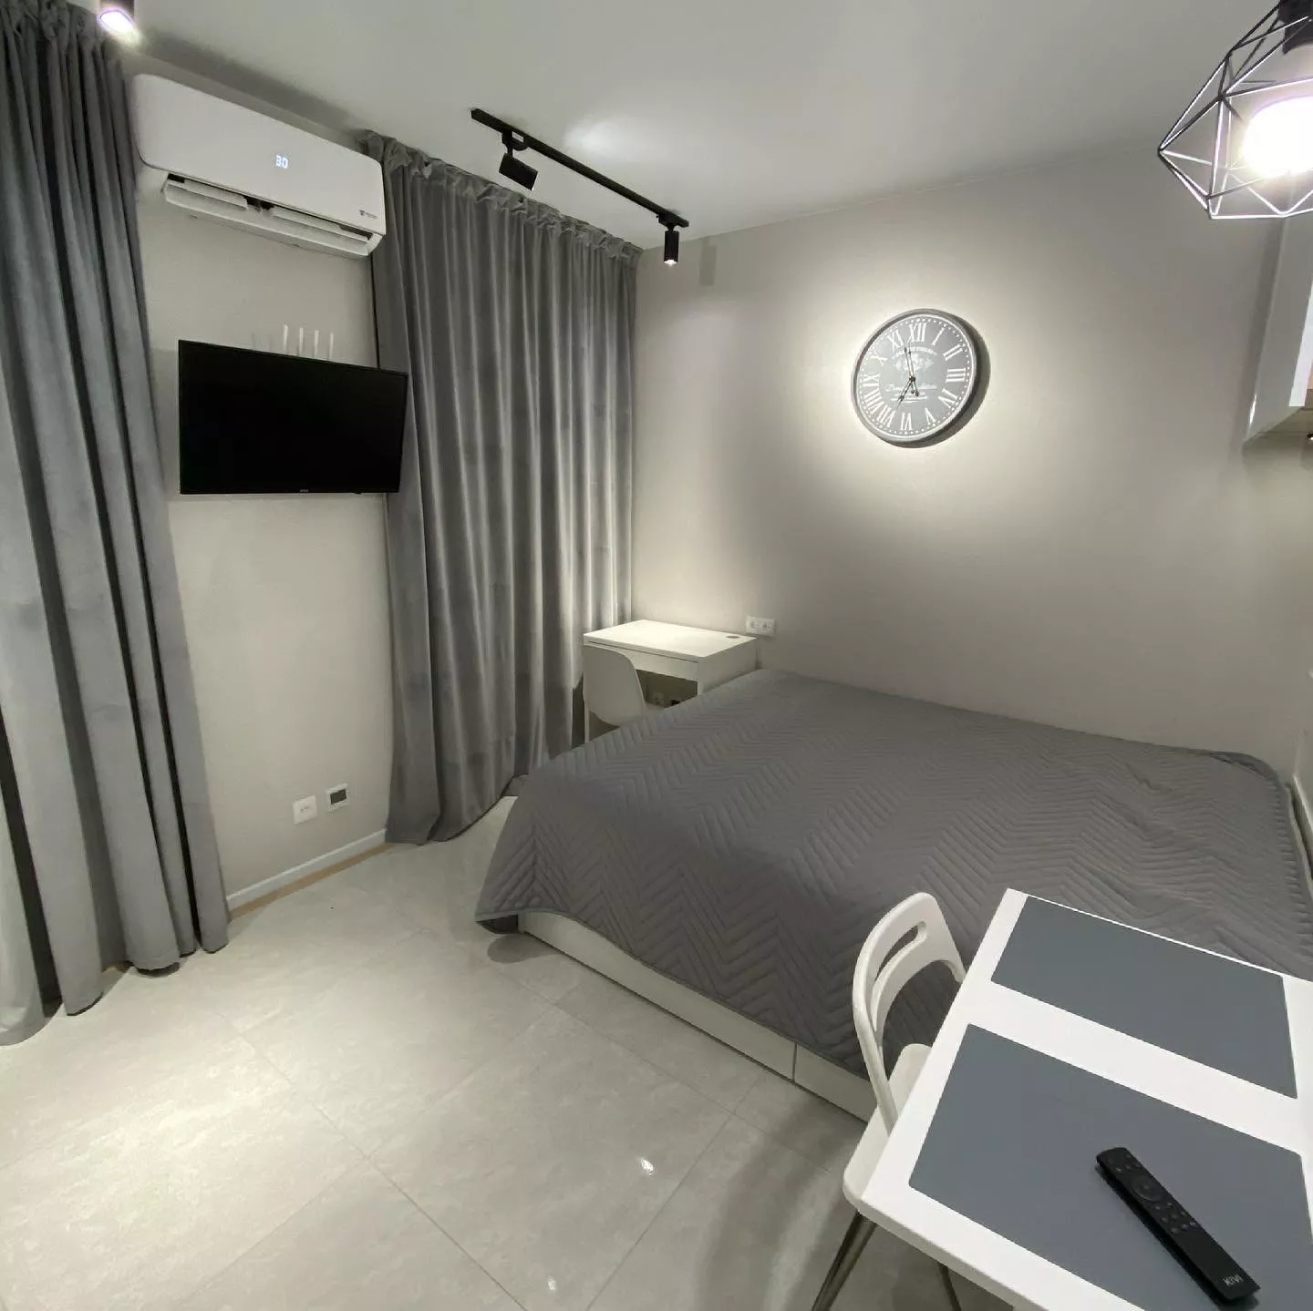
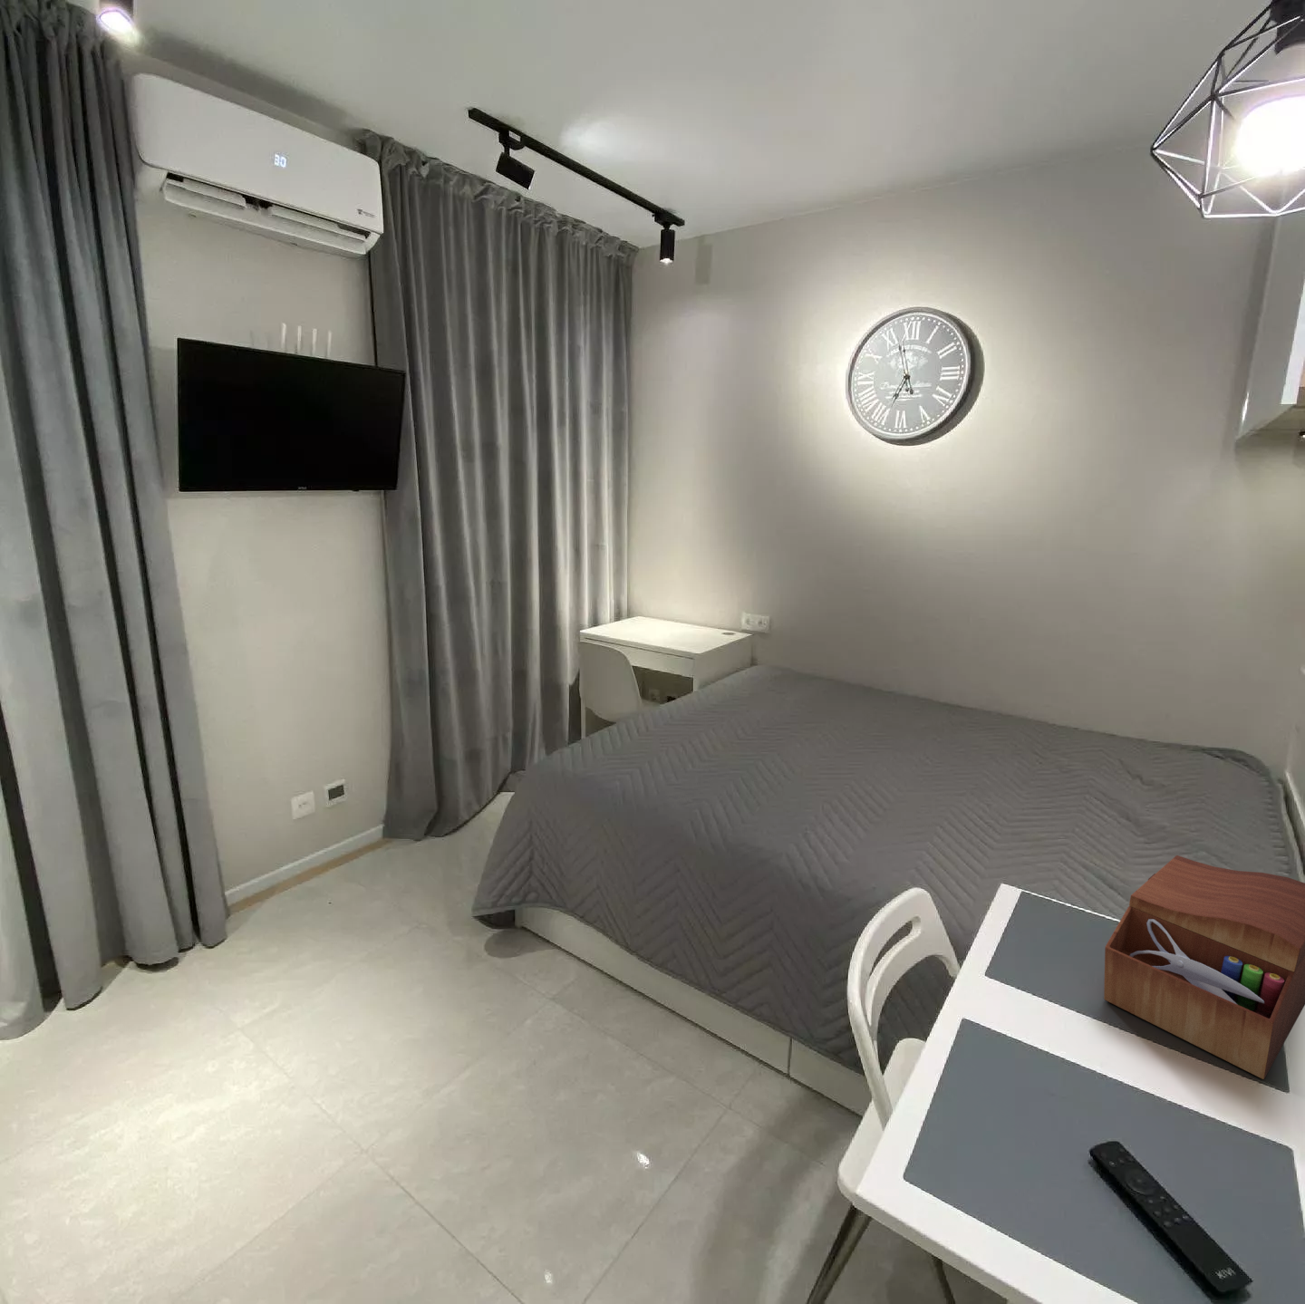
+ sewing box (1208, 949)
